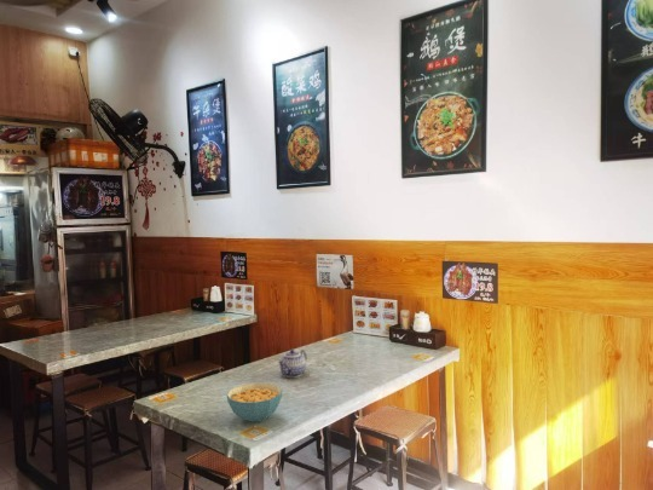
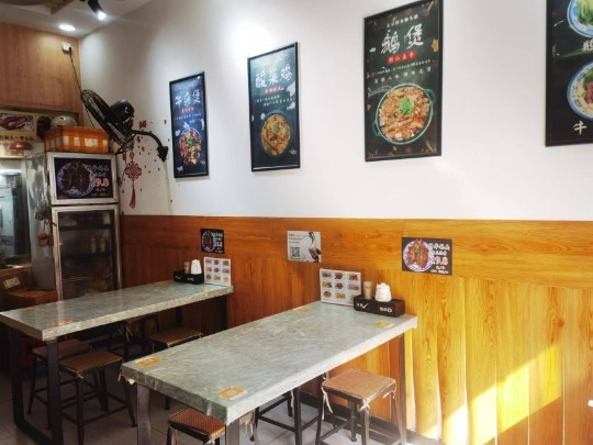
- cereal bowl (255, 405)
- teapot (293, 362)
